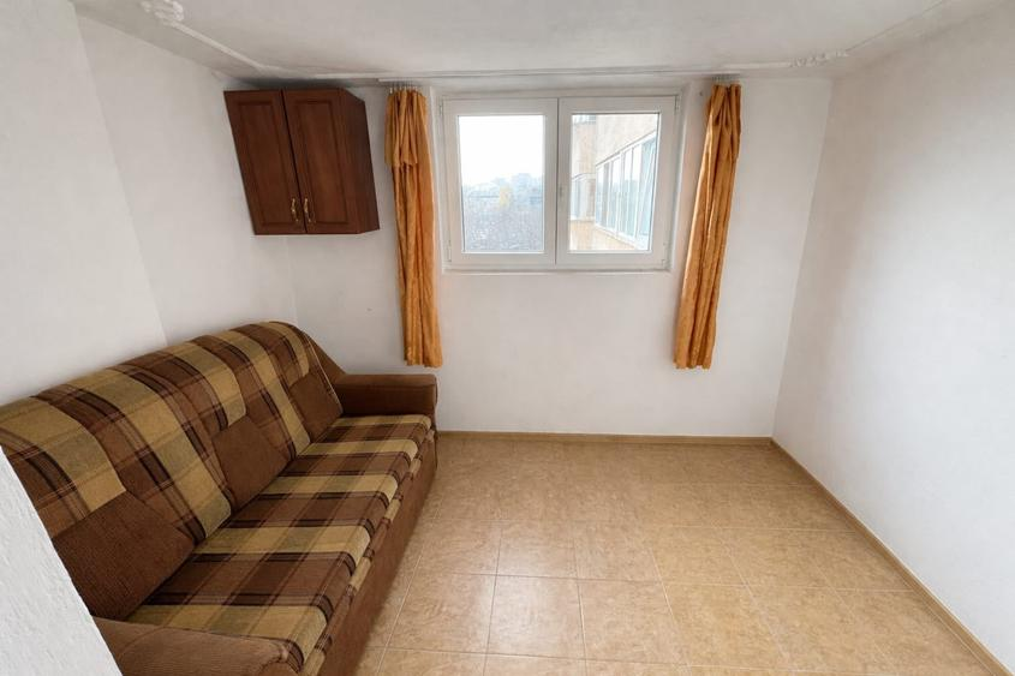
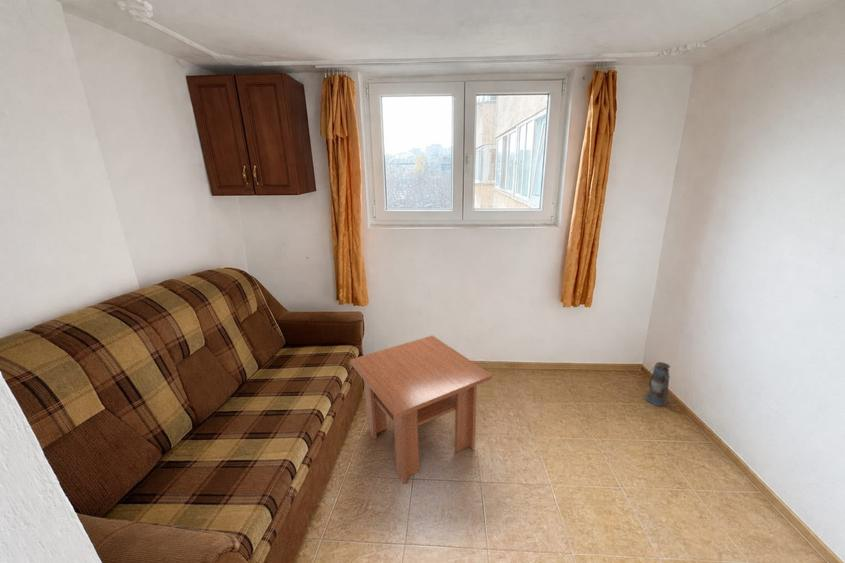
+ coffee table (418, 404)
+ lantern (658, 382)
